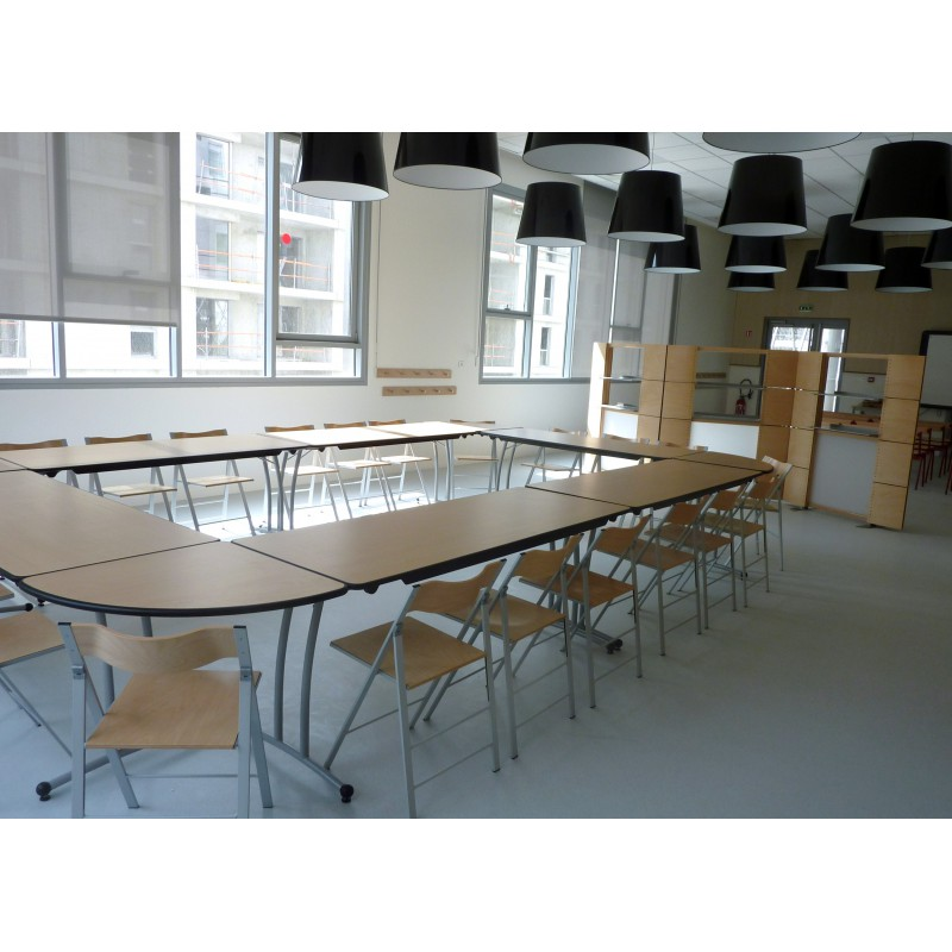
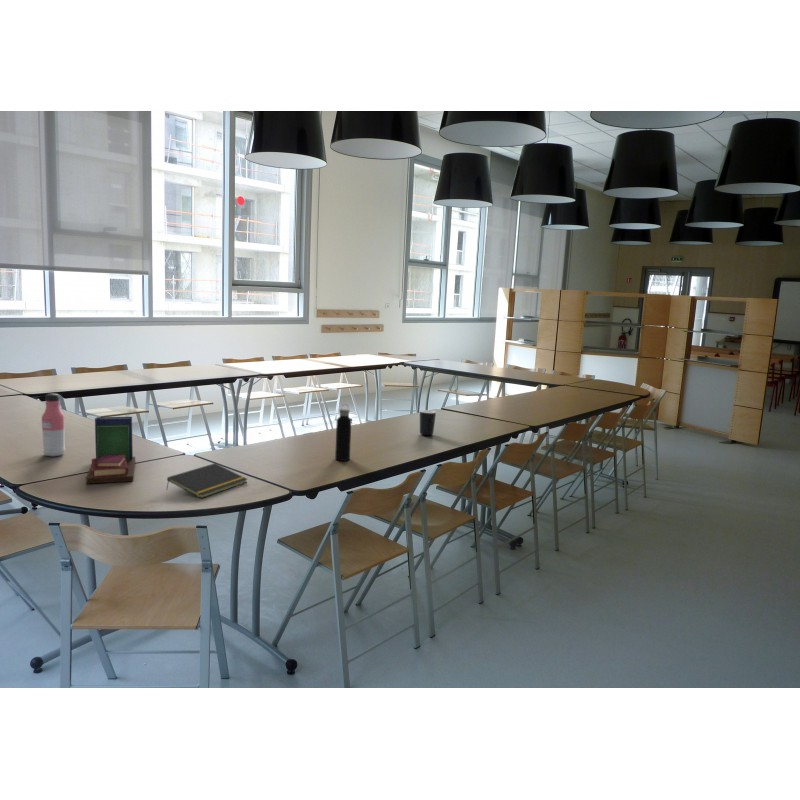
+ water bottle (53, 424)
+ notepad (208, 479)
+ water bottle (343, 431)
+ mug (428, 423)
+ book (111, 447)
